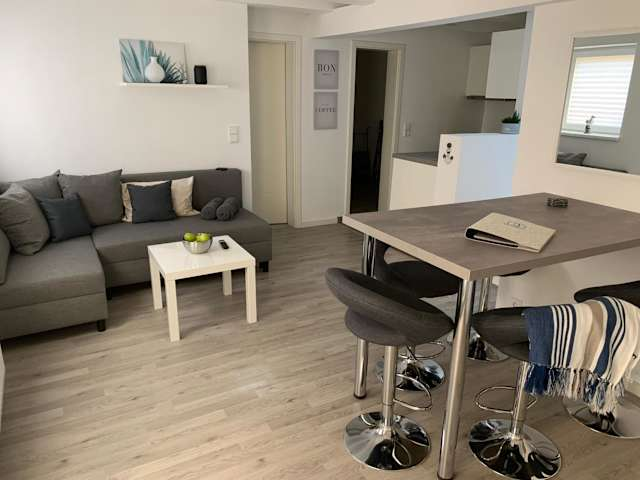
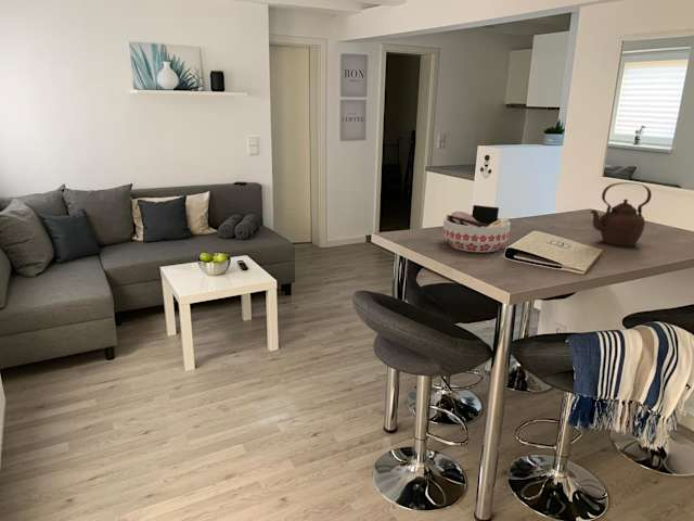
+ bowl (475, 228)
+ teapot (617, 213)
